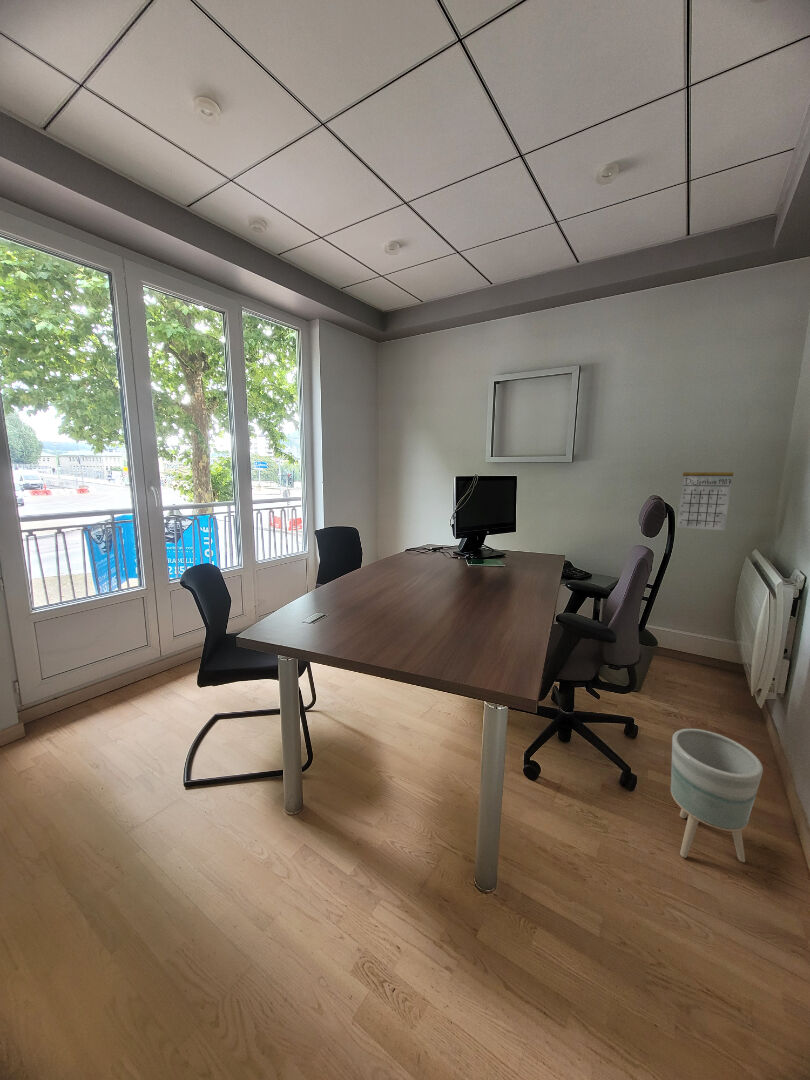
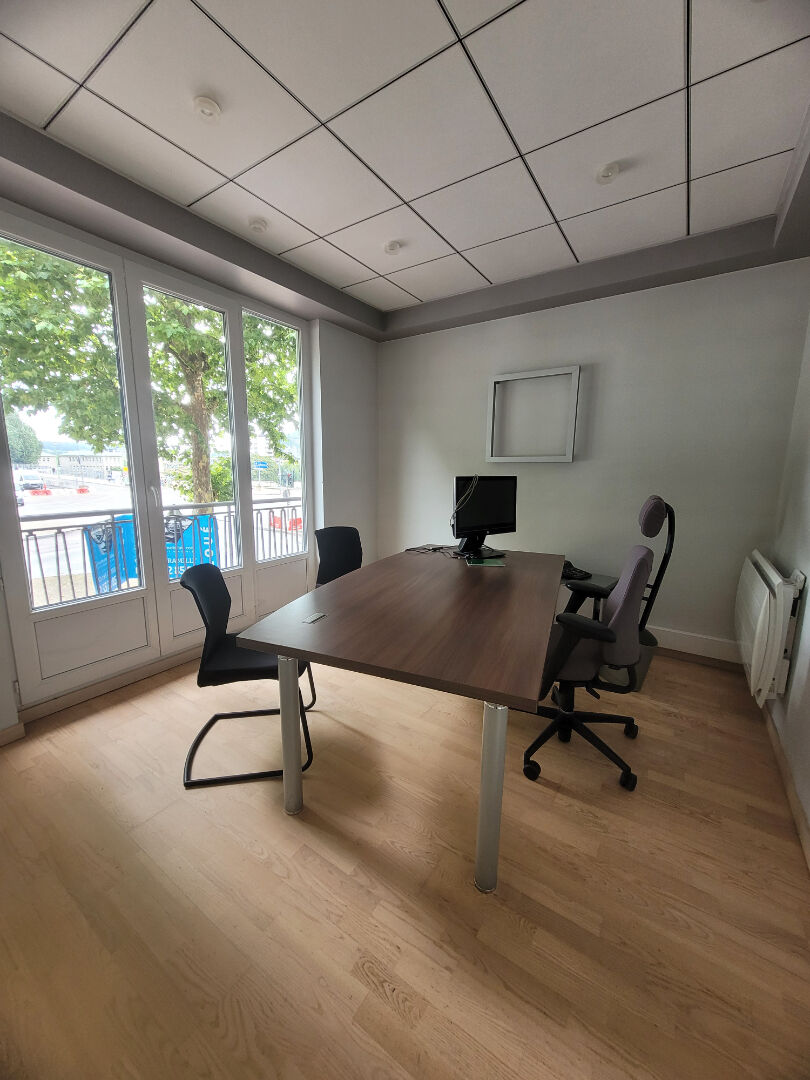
- planter (708, 797)
- calendar (704, 494)
